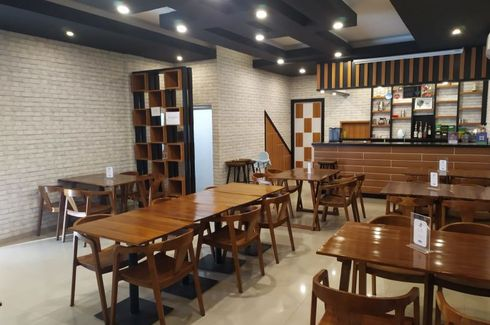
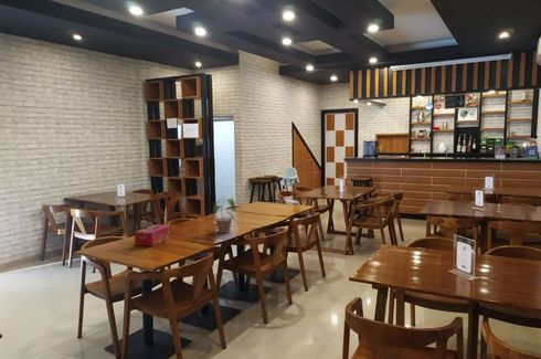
+ tissue box (153, 234)
+ potted plant (225, 212)
